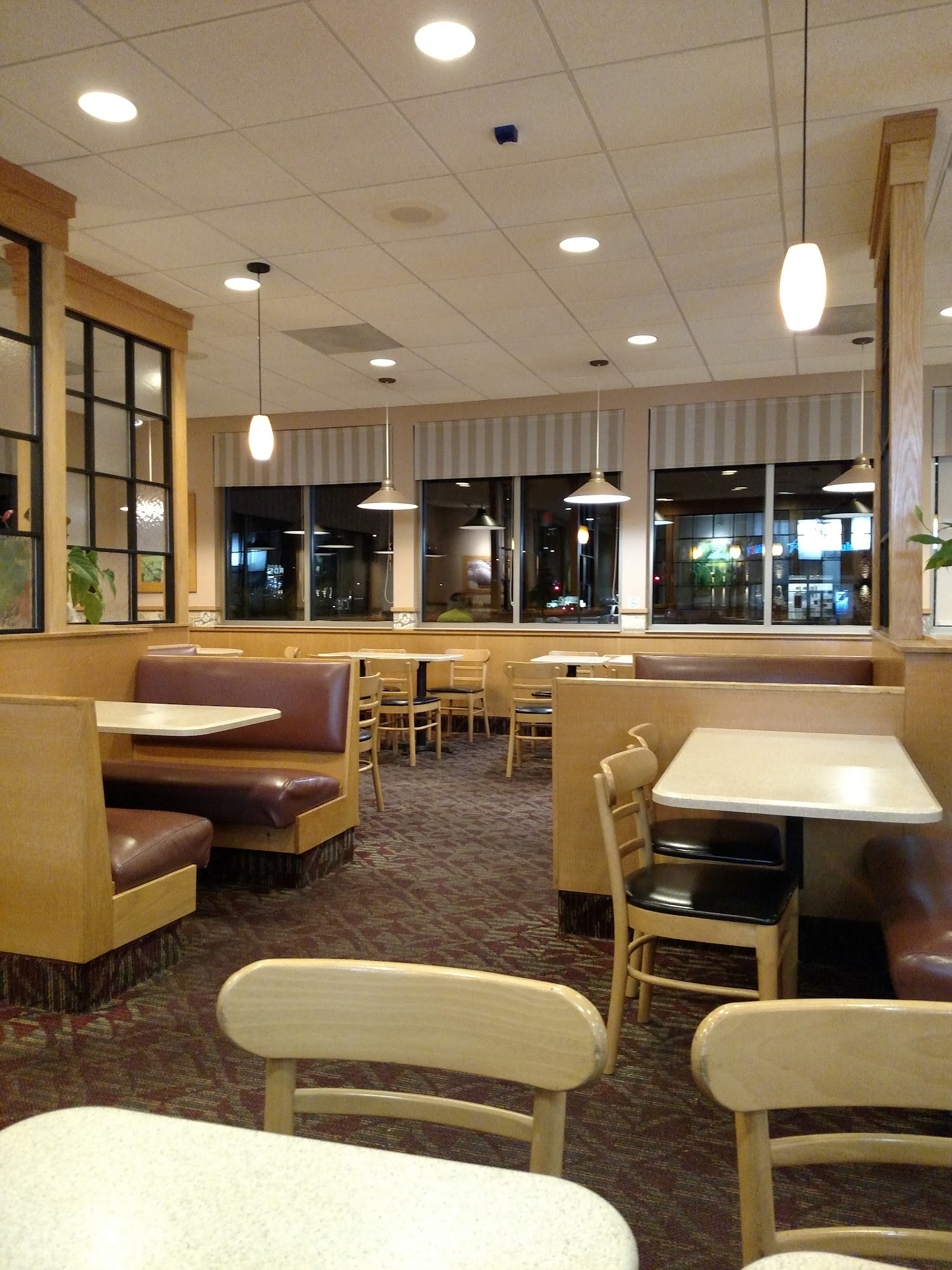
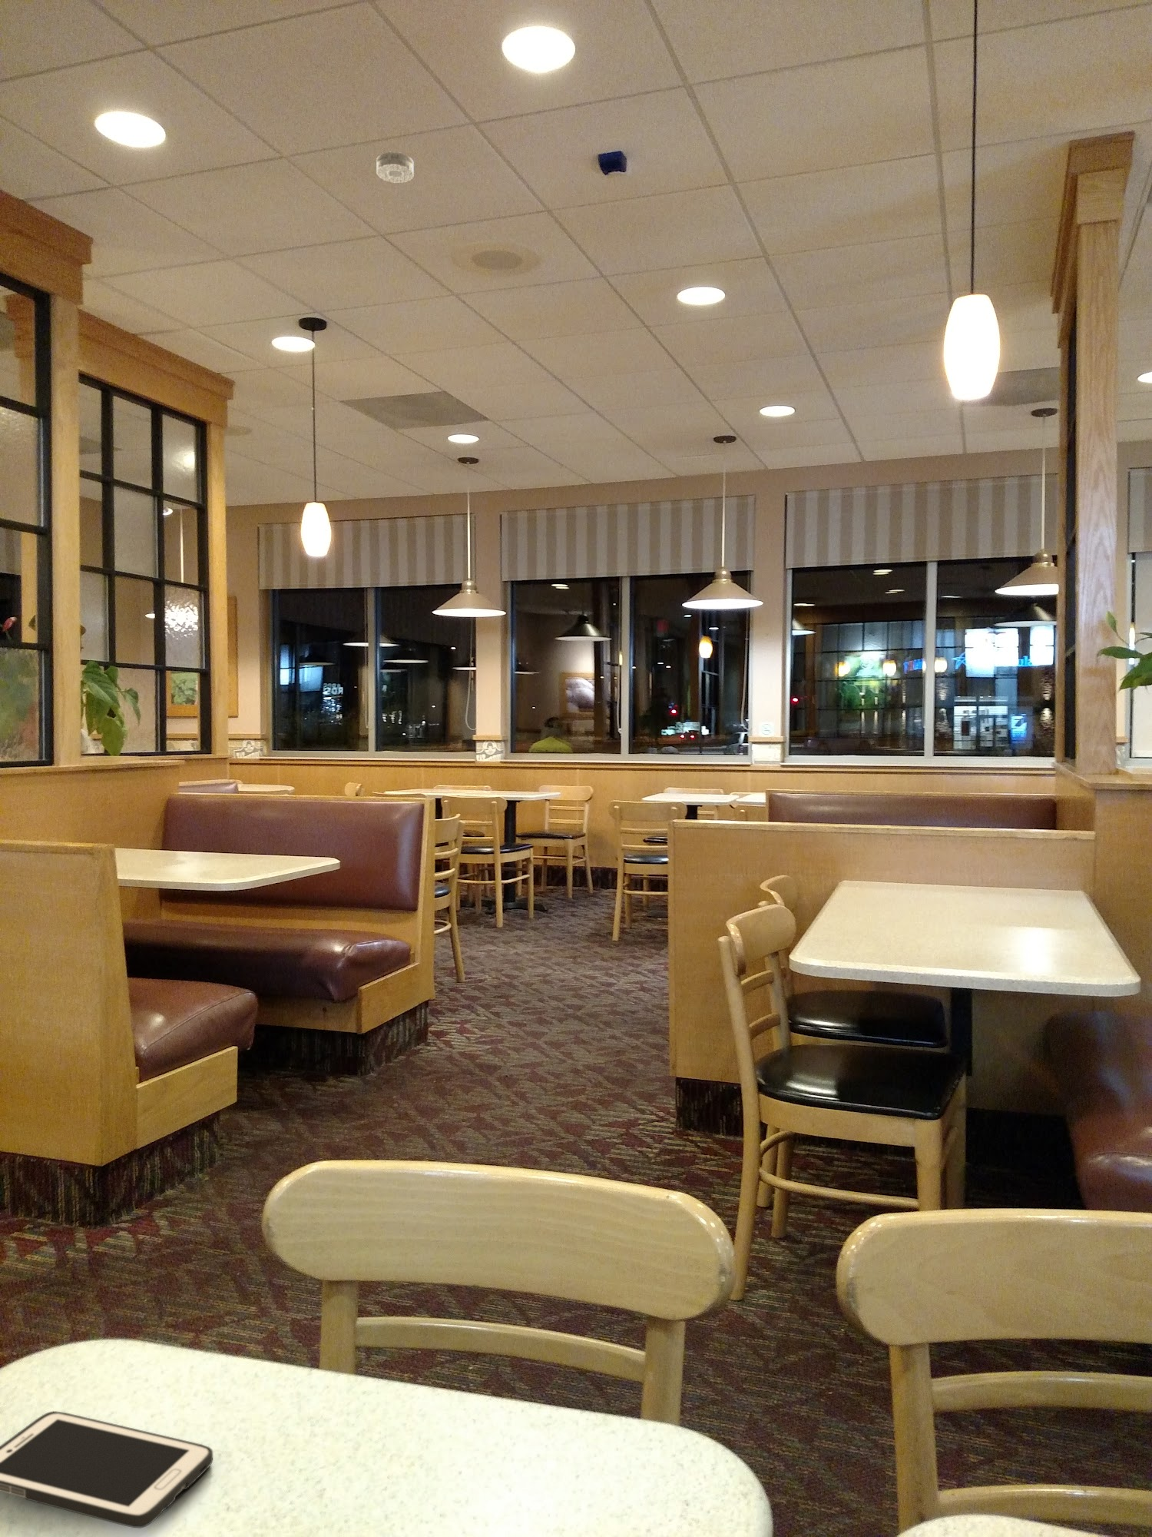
+ smoke detector (394, 166)
+ cell phone (93, 1467)
